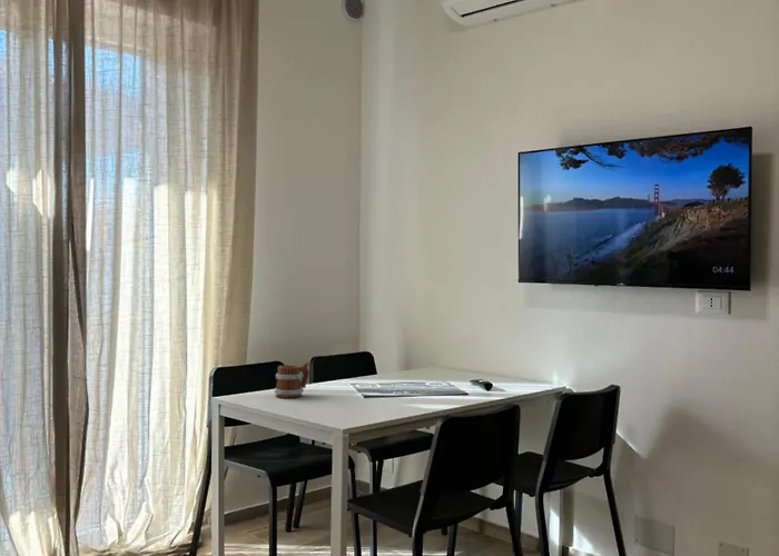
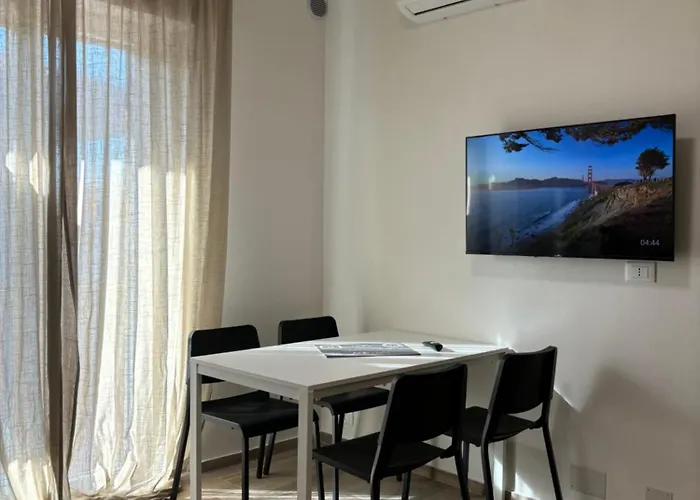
- mug (292, 379)
